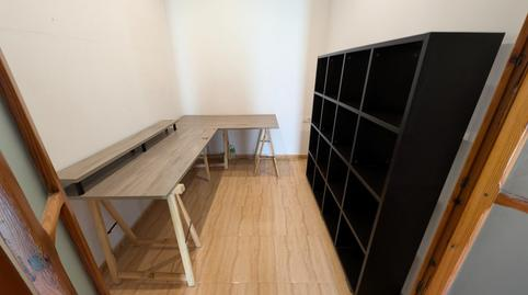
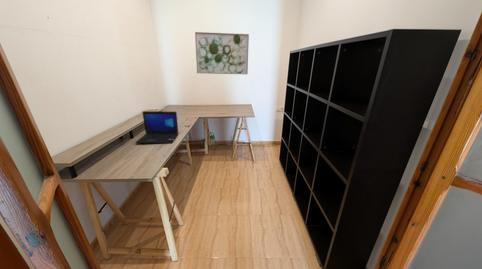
+ wall art (222, 54)
+ laptop (156, 126)
